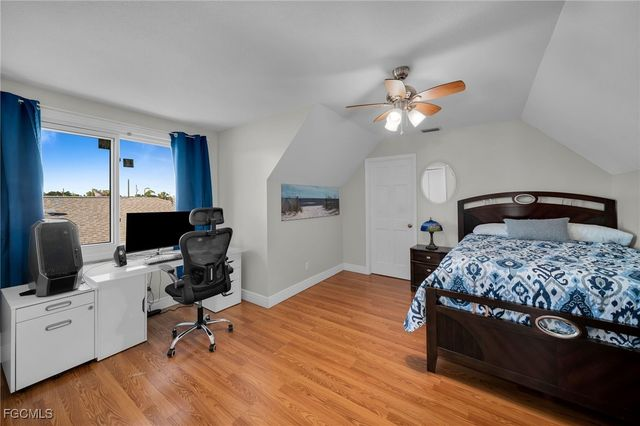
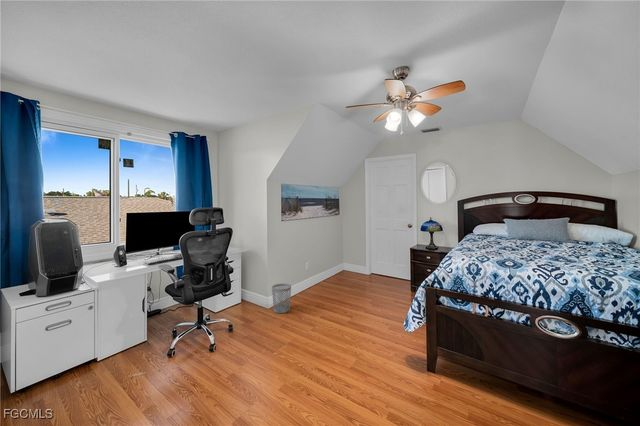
+ wastebasket (281, 297)
